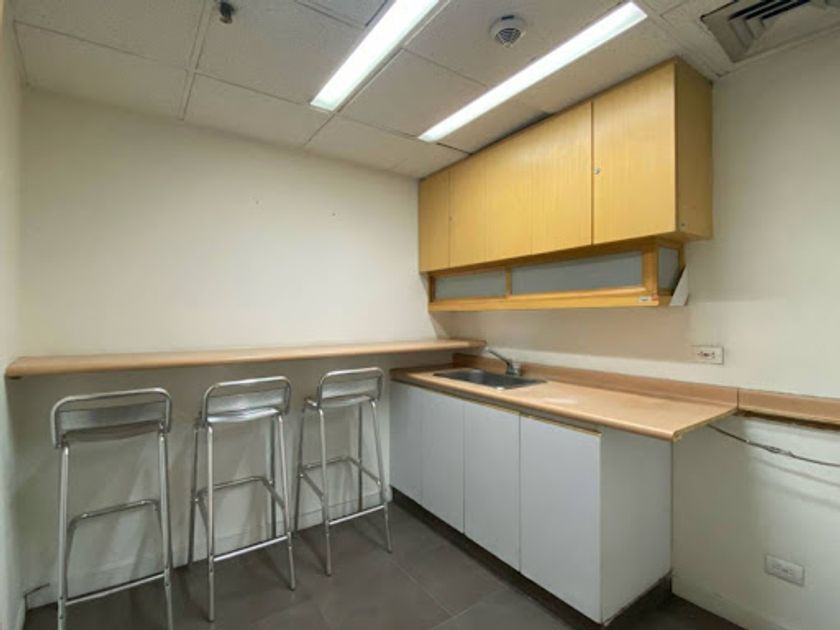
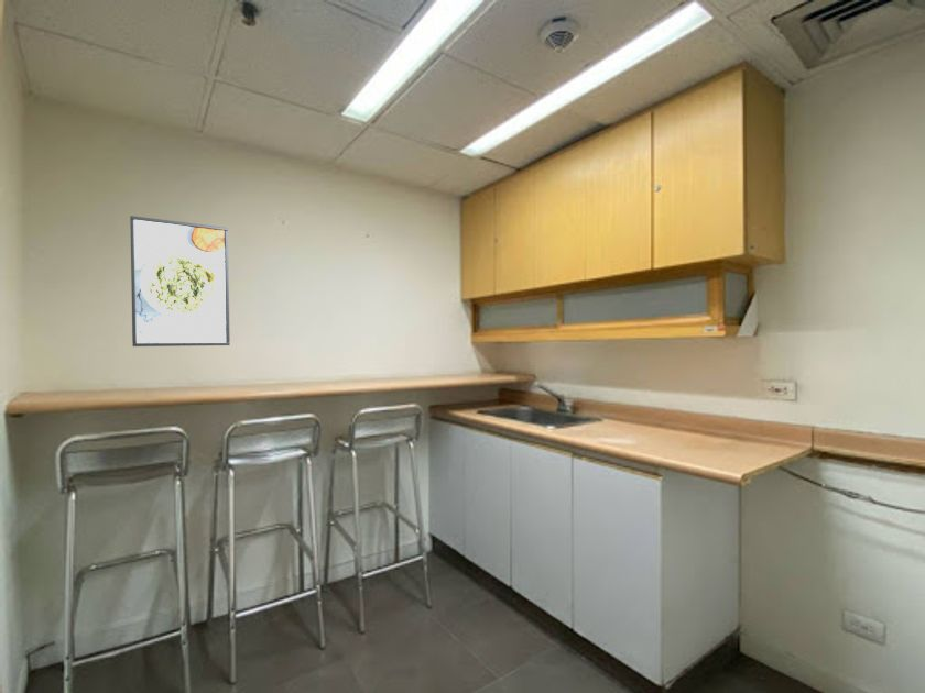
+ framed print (182, 284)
